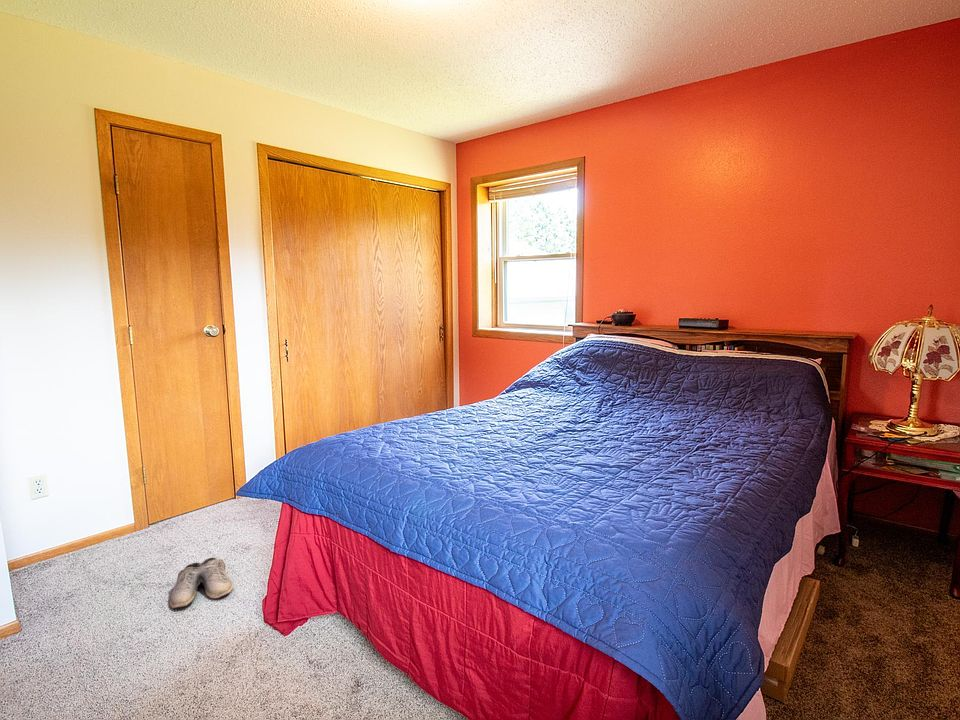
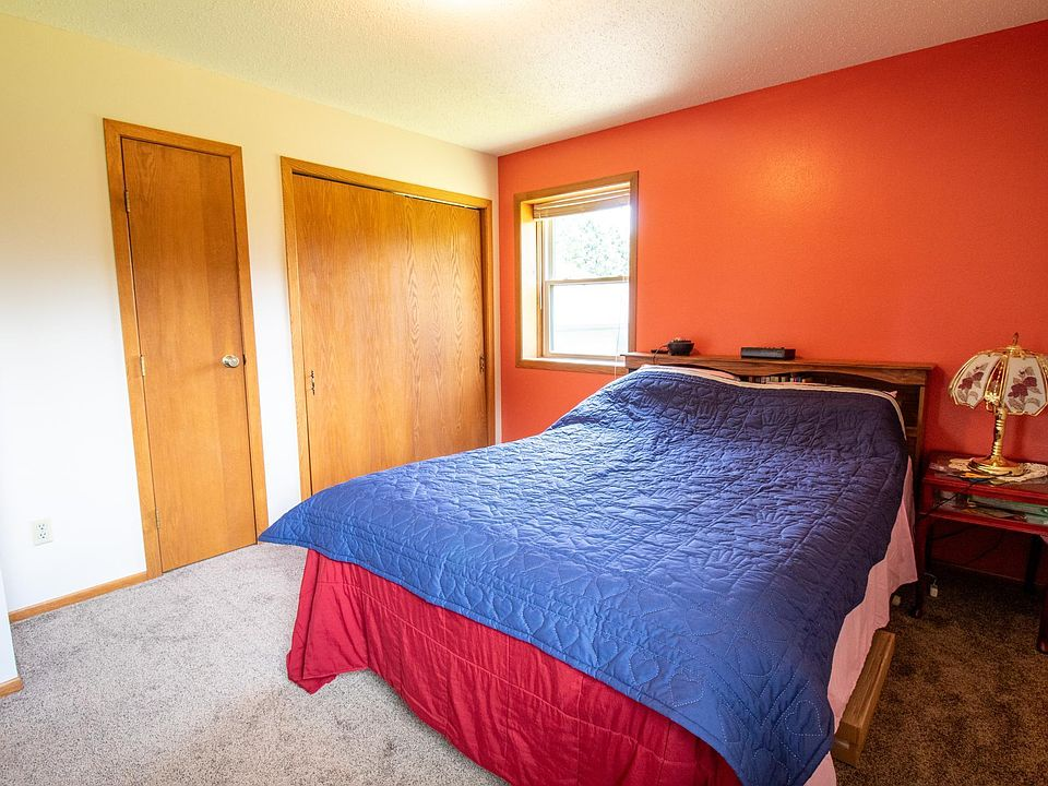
- shoe (202, 578)
